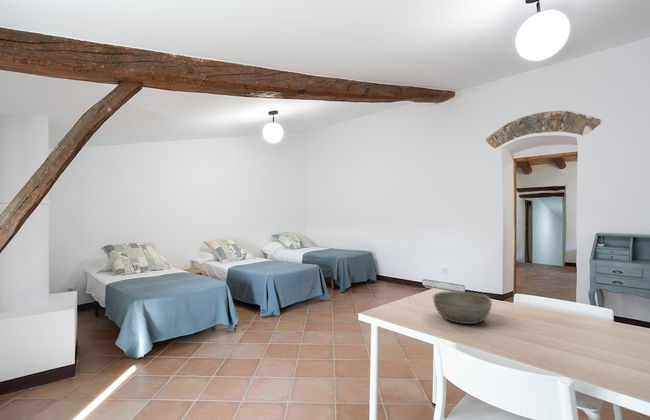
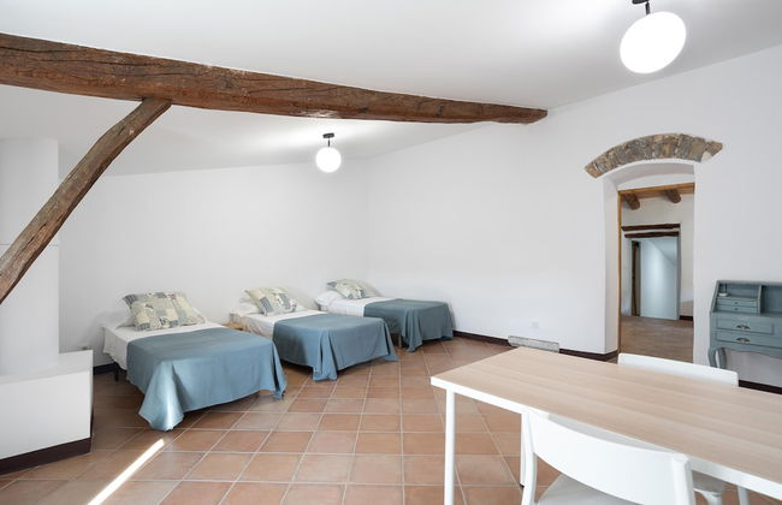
- bowl (461, 307)
